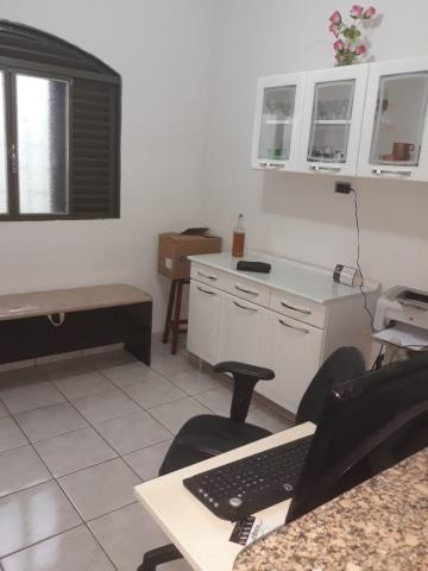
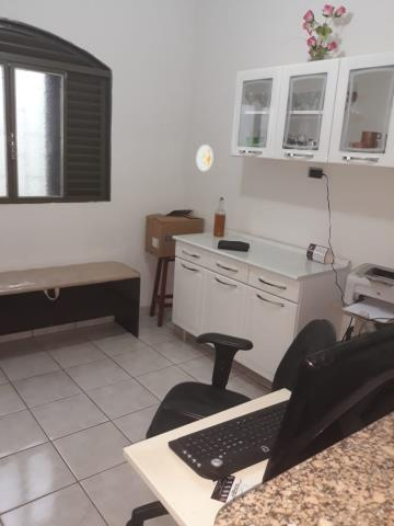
+ decorative plate (205, 158)
